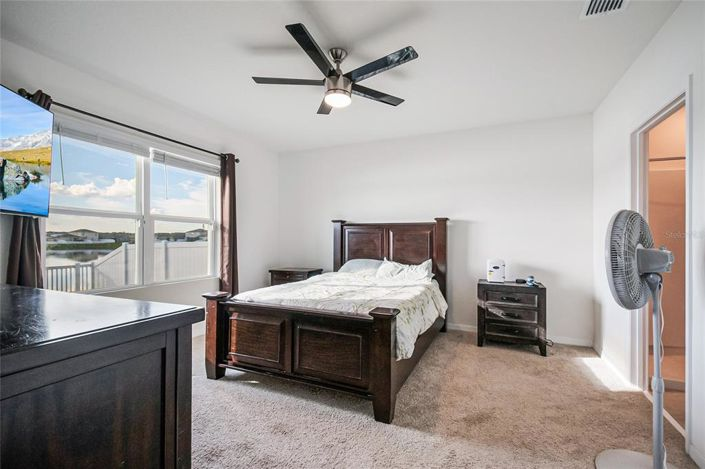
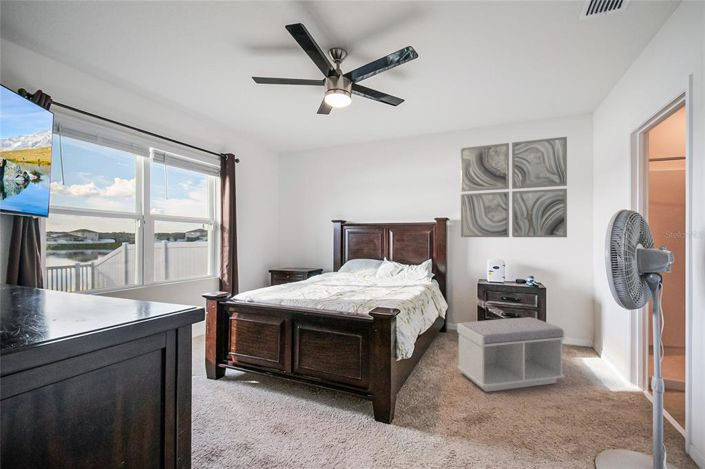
+ bench (509, 351)
+ wall art (512, 191)
